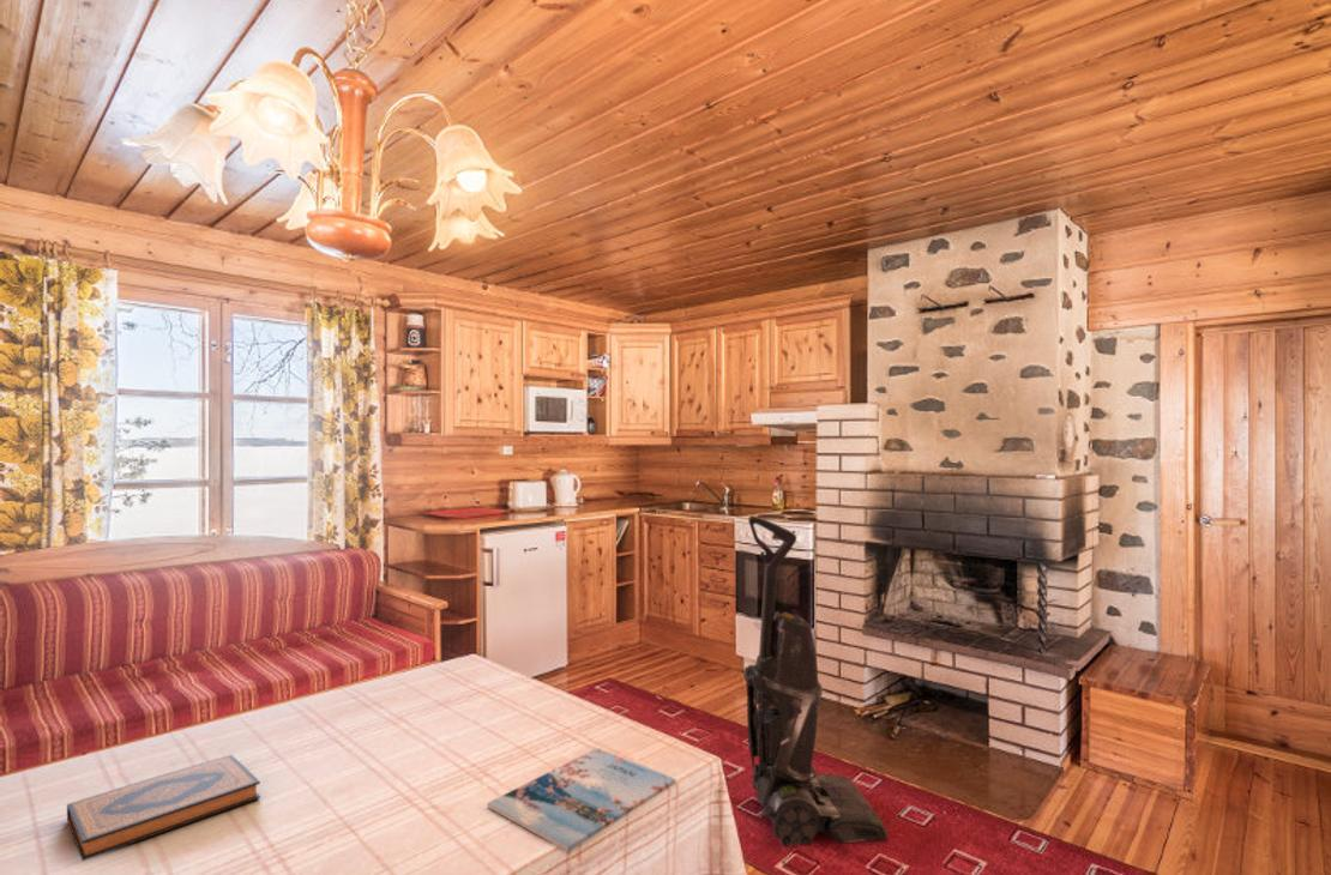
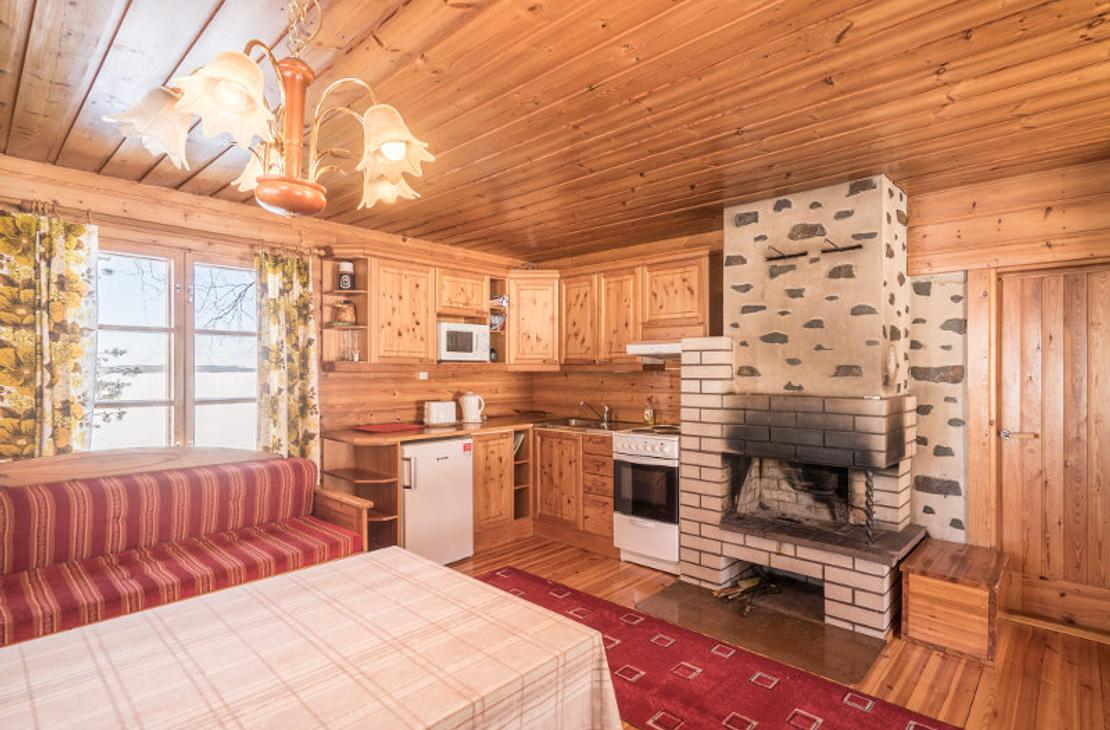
- hardback book (165, 799)
- vacuum cleaner (814, 665)
- magazine (584, 792)
